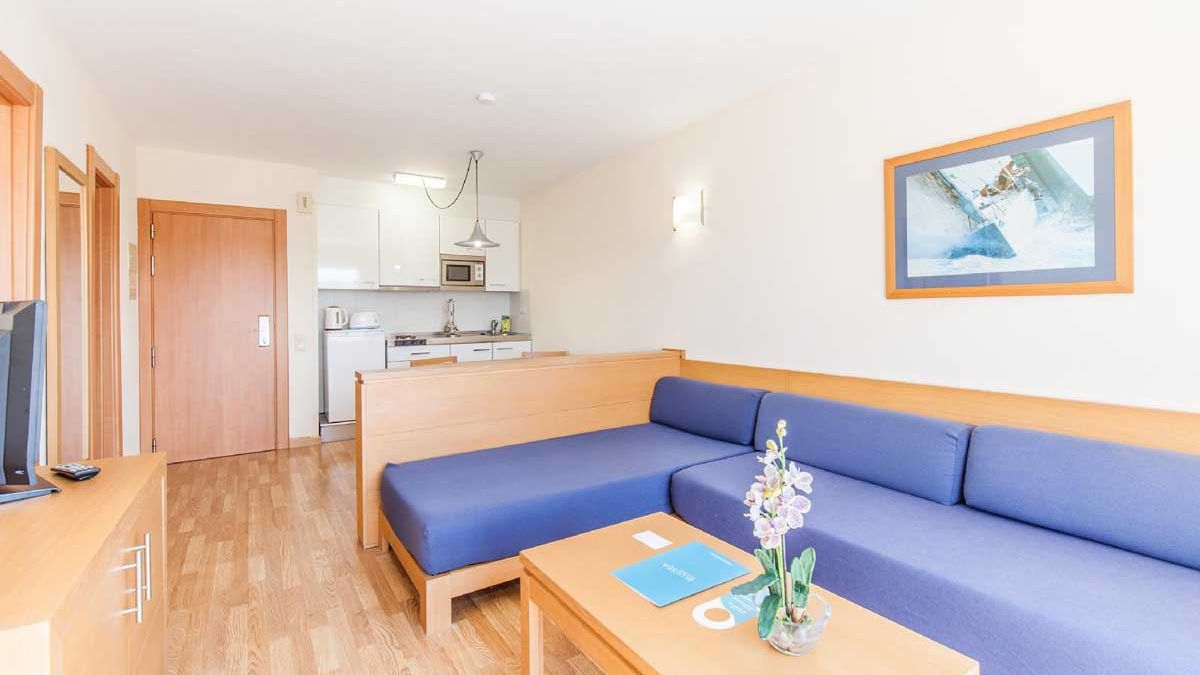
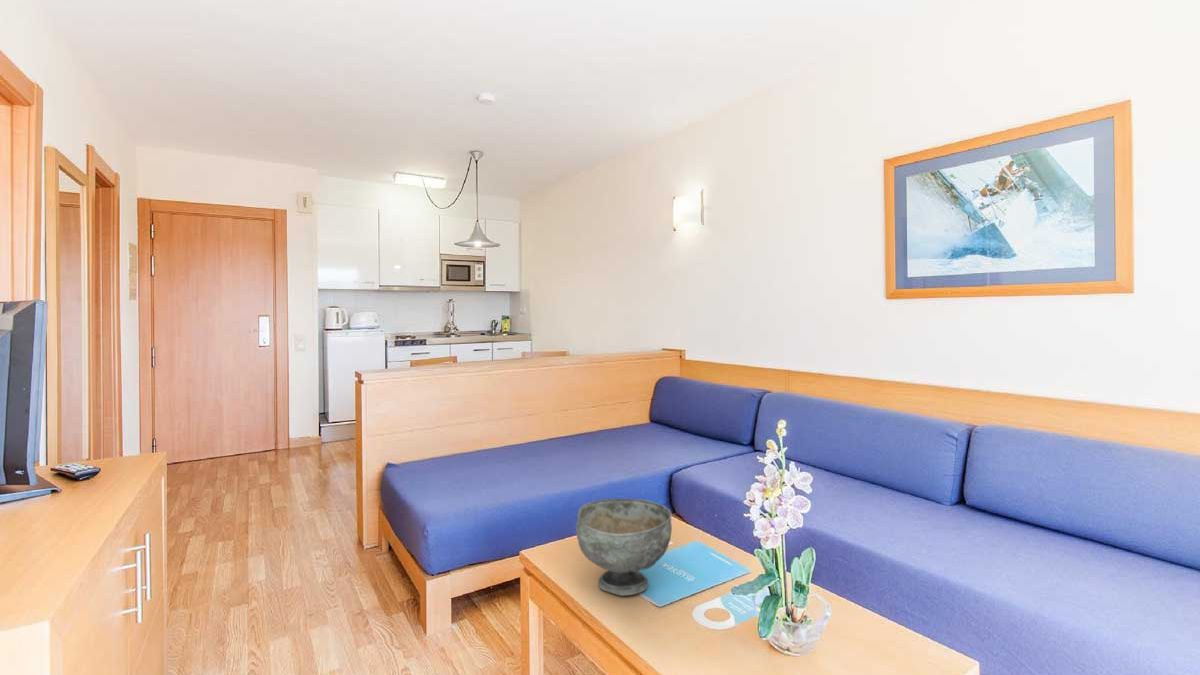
+ decorative bowl (624, 548)
